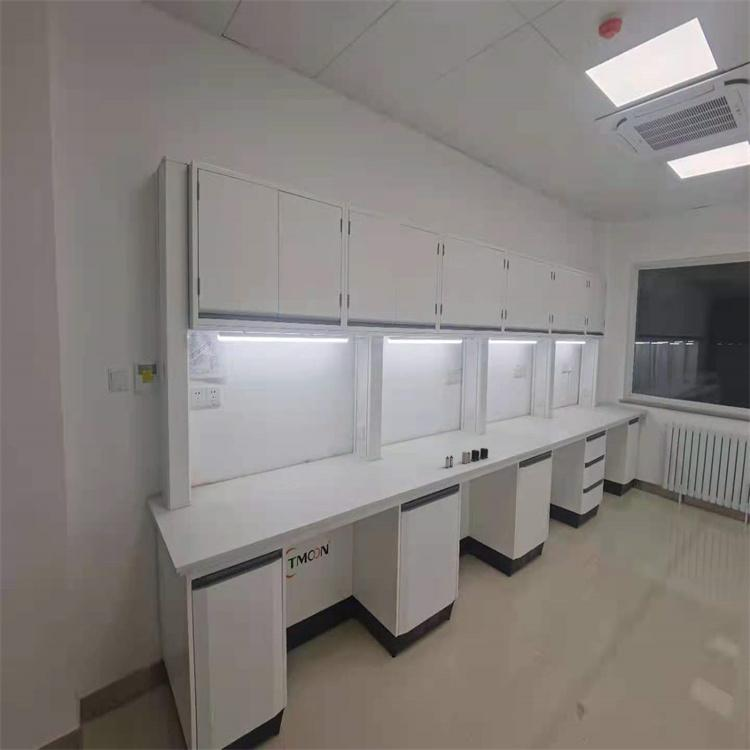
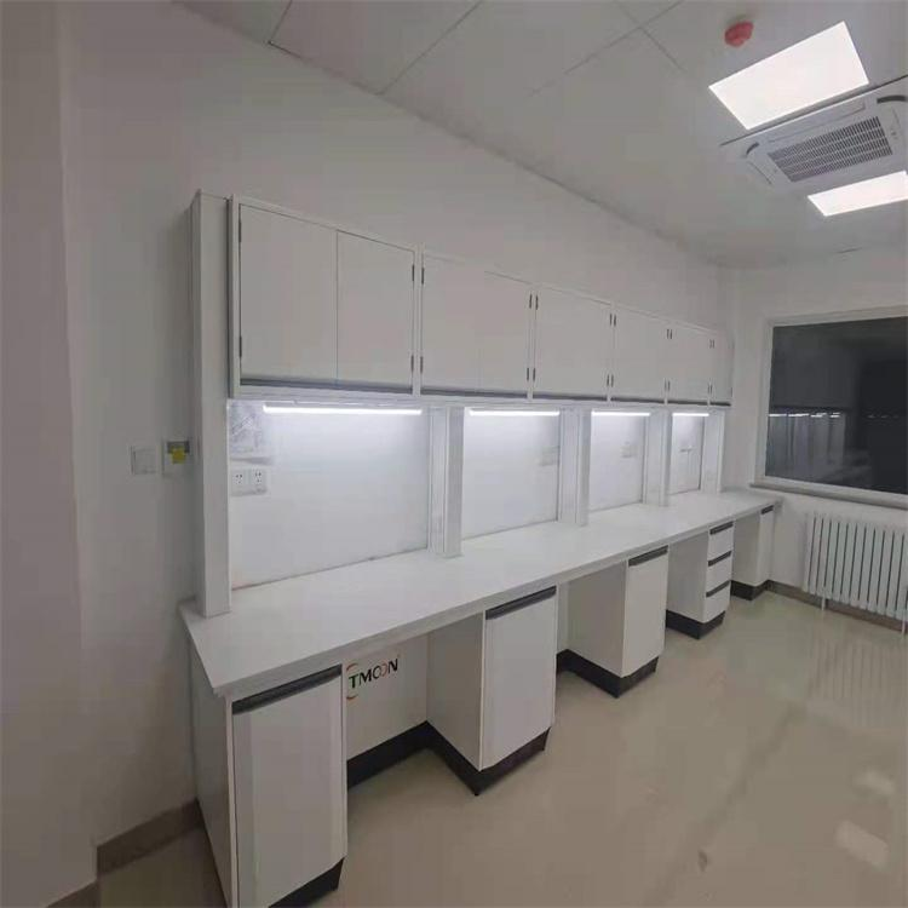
- bottle (467, 457)
